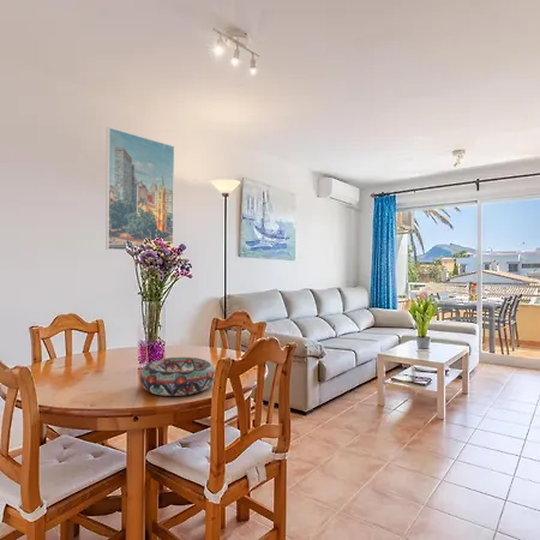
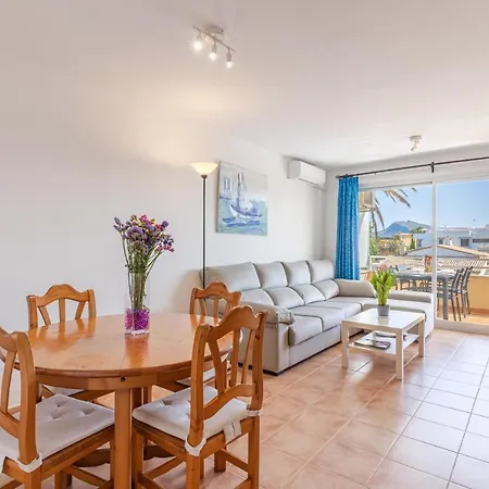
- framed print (142, 193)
- decorative bowl (178, 376)
